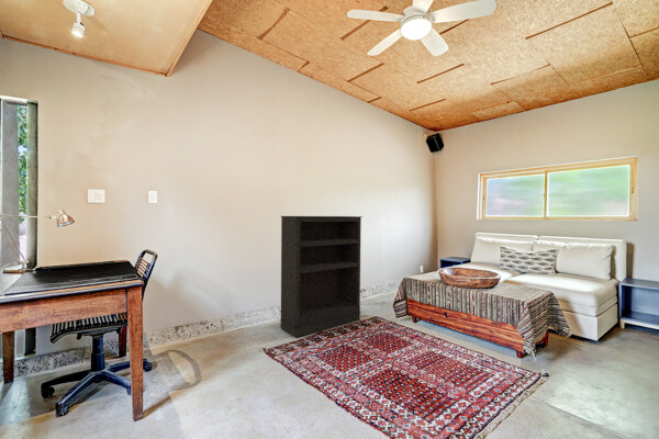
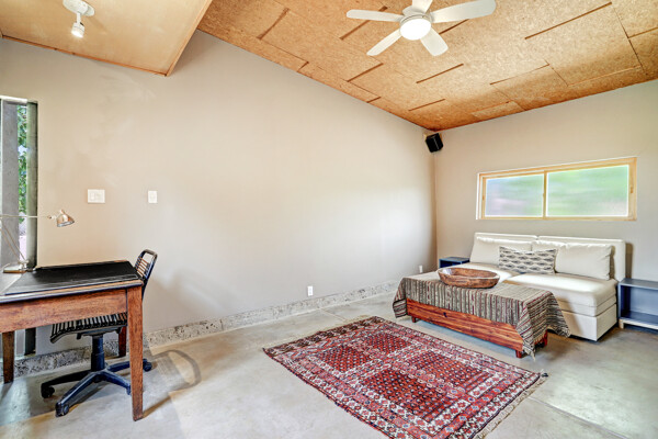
- bookshelf (322, 270)
